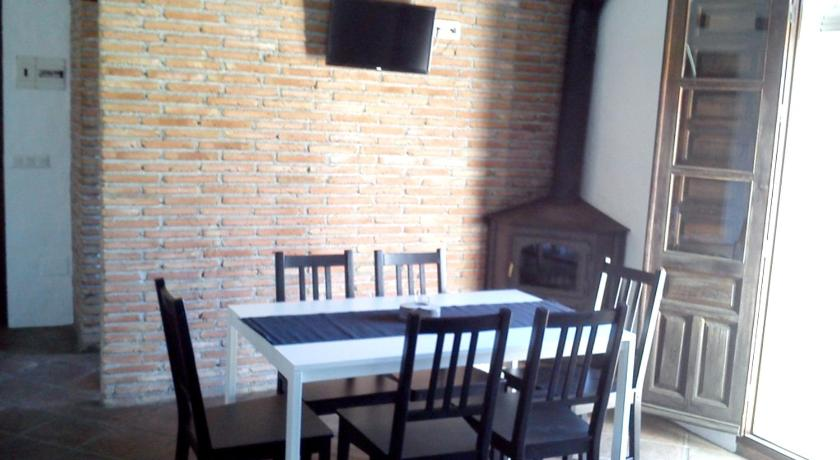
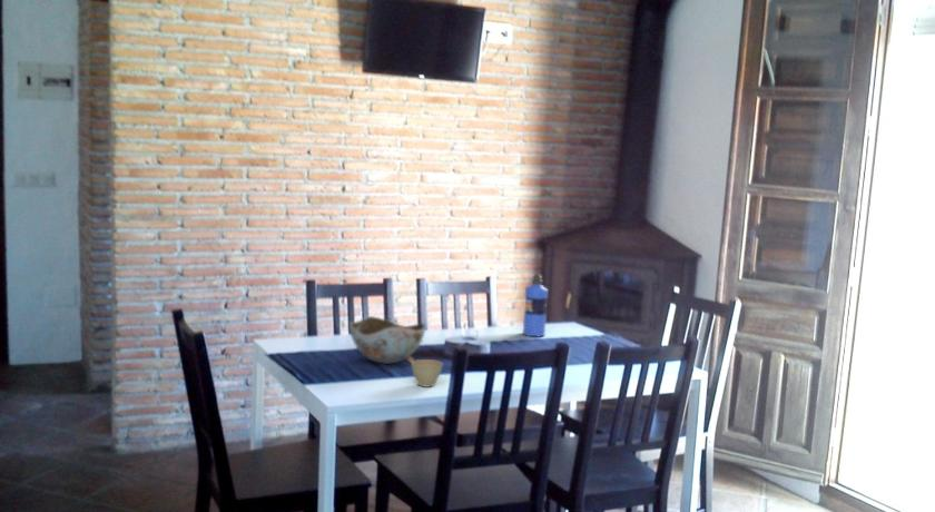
+ flower pot (426, 374)
+ bowl (387, 341)
+ water bottle (535, 304)
